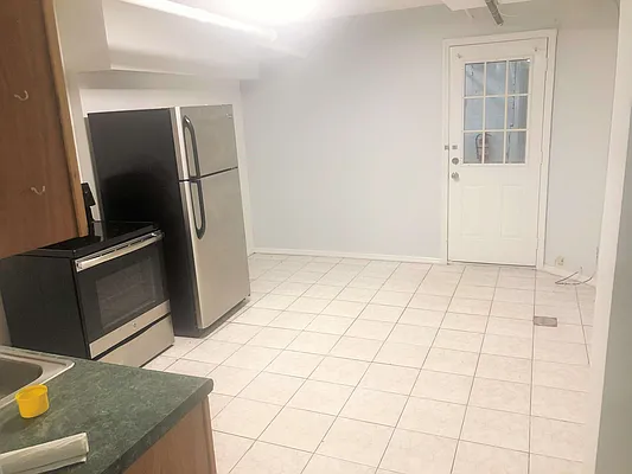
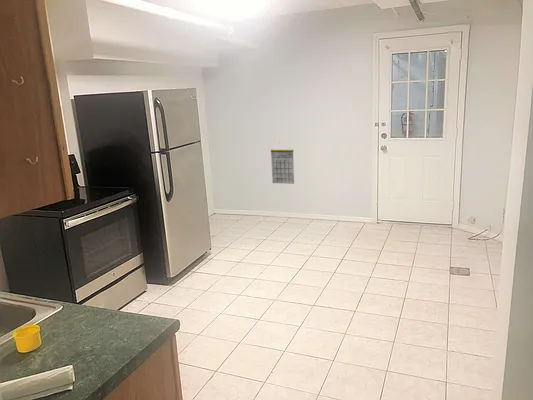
+ calendar (282, 162)
